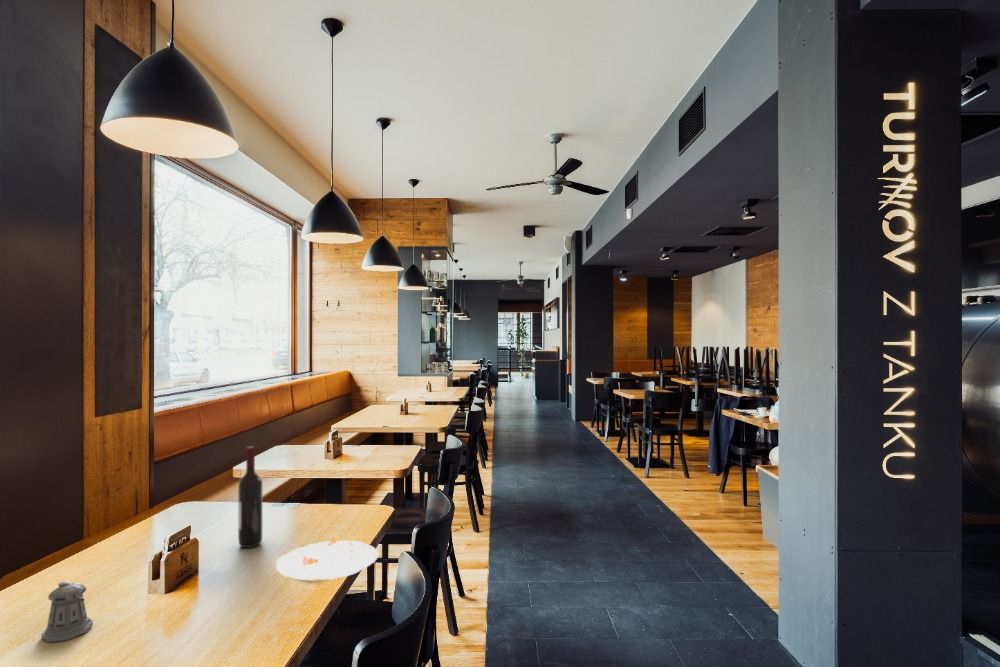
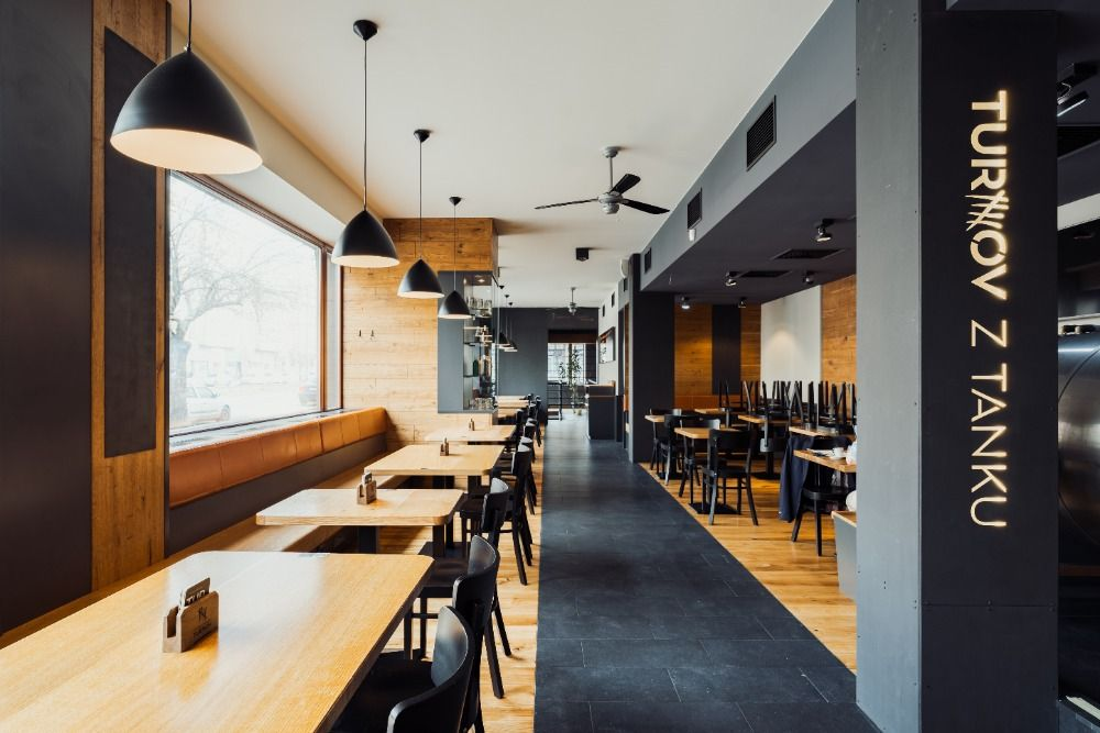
- plate (328, 548)
- pepper shaker (68, 609)
- wine bottle (250, 495)
